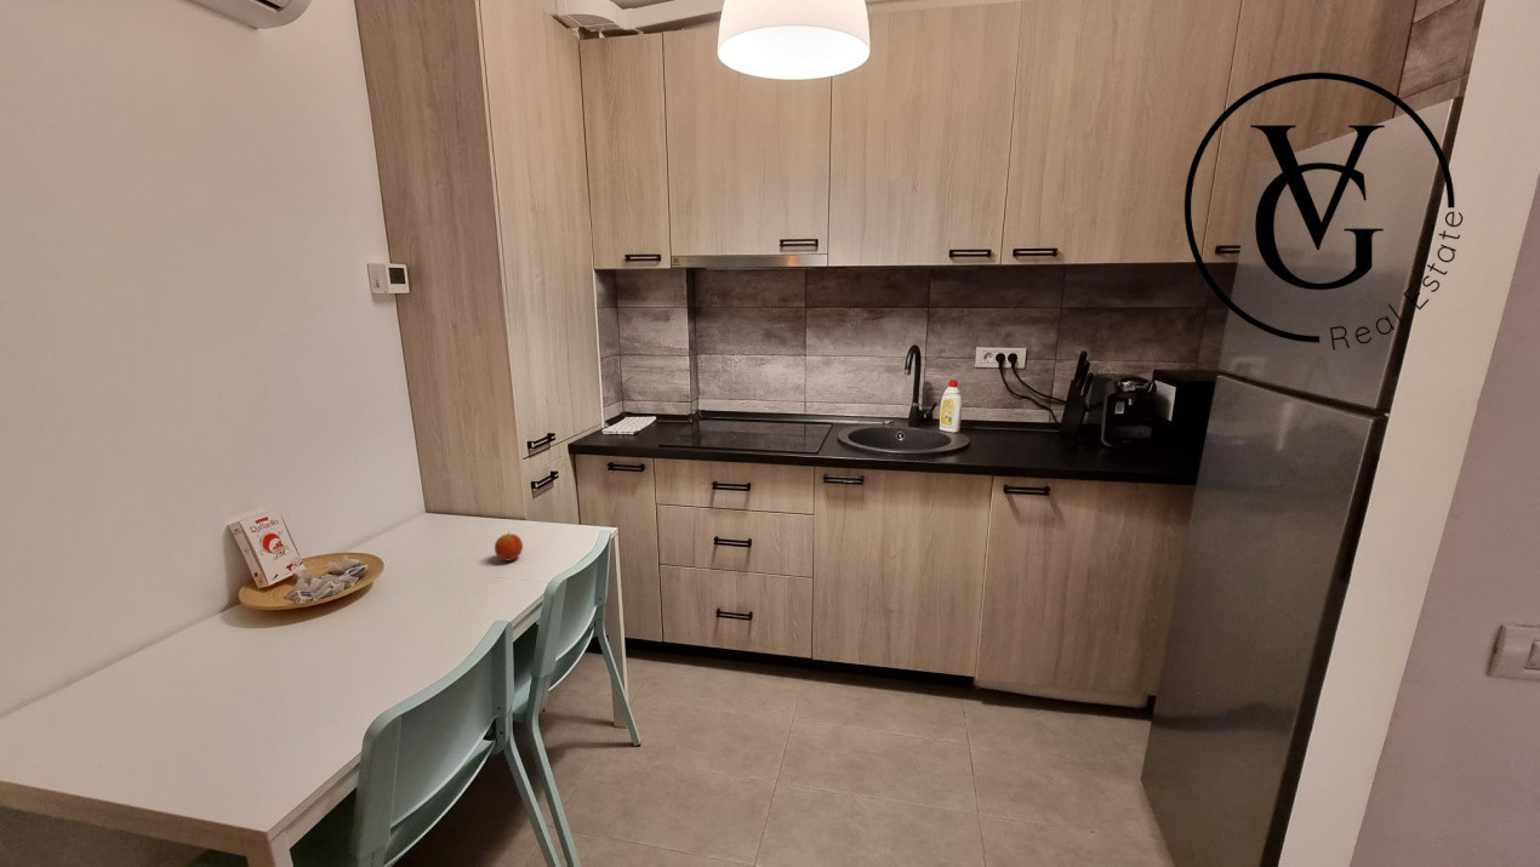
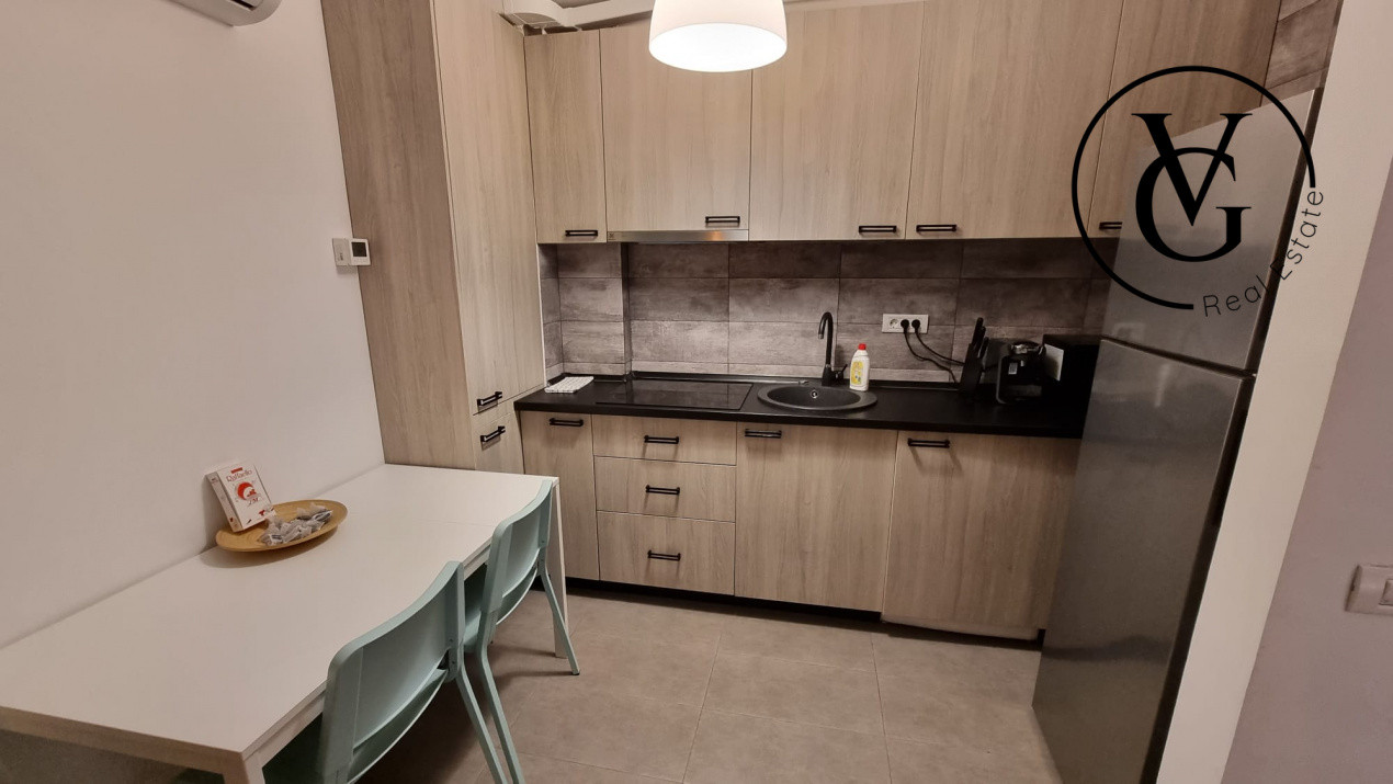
- fruit (508, 544)
